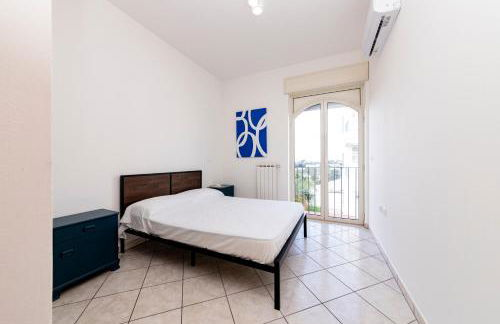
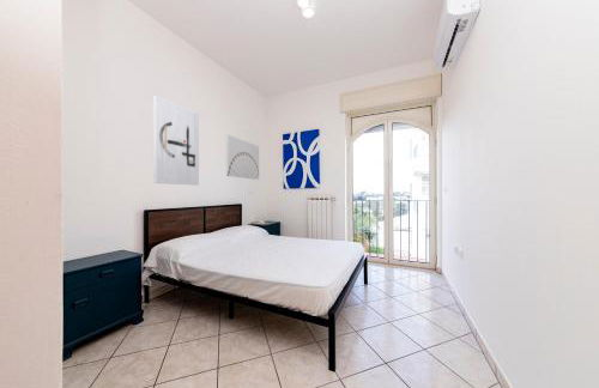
+ wall art (243, 159)
+ wall art (177, 145)
